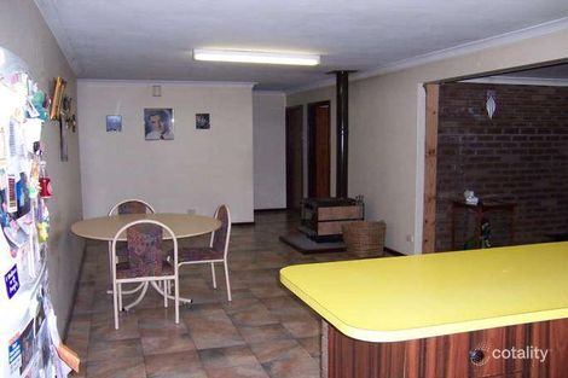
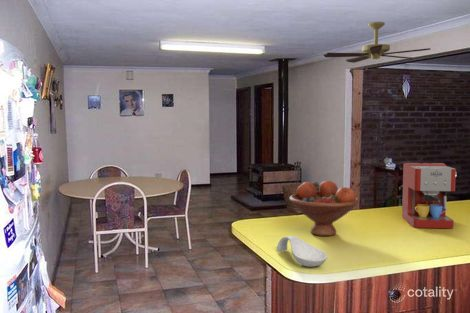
+ fruit bowl (323, 208)
+ spoon rest (299, 250)
+ coffee maker (427, 193)
+ ceiling fan (375, 40)
